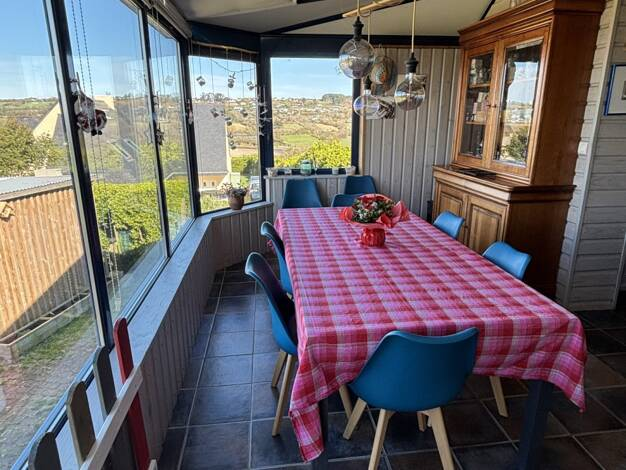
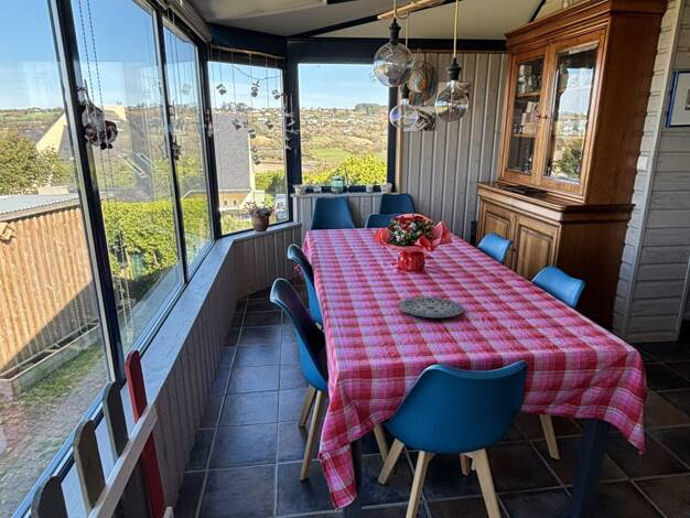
+ plate (430, 306)
